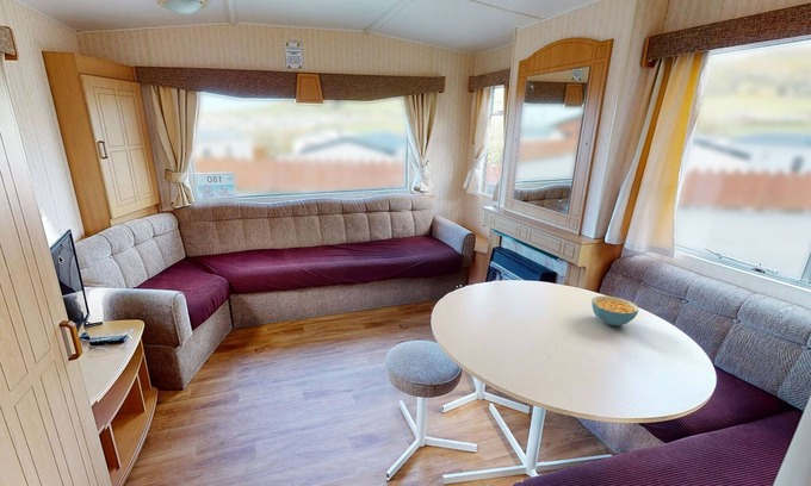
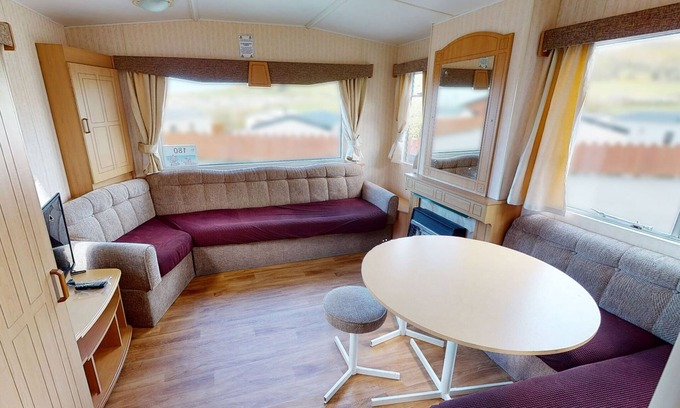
- cereal bowl (612, 313)
